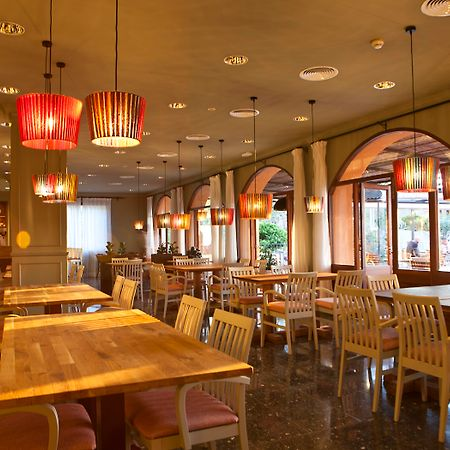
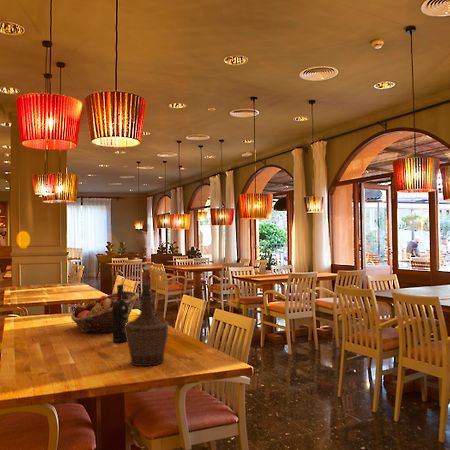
+ bottle (147, 322)
+ wine bottle (120, 312)
+ fruit basket (105, 311)
